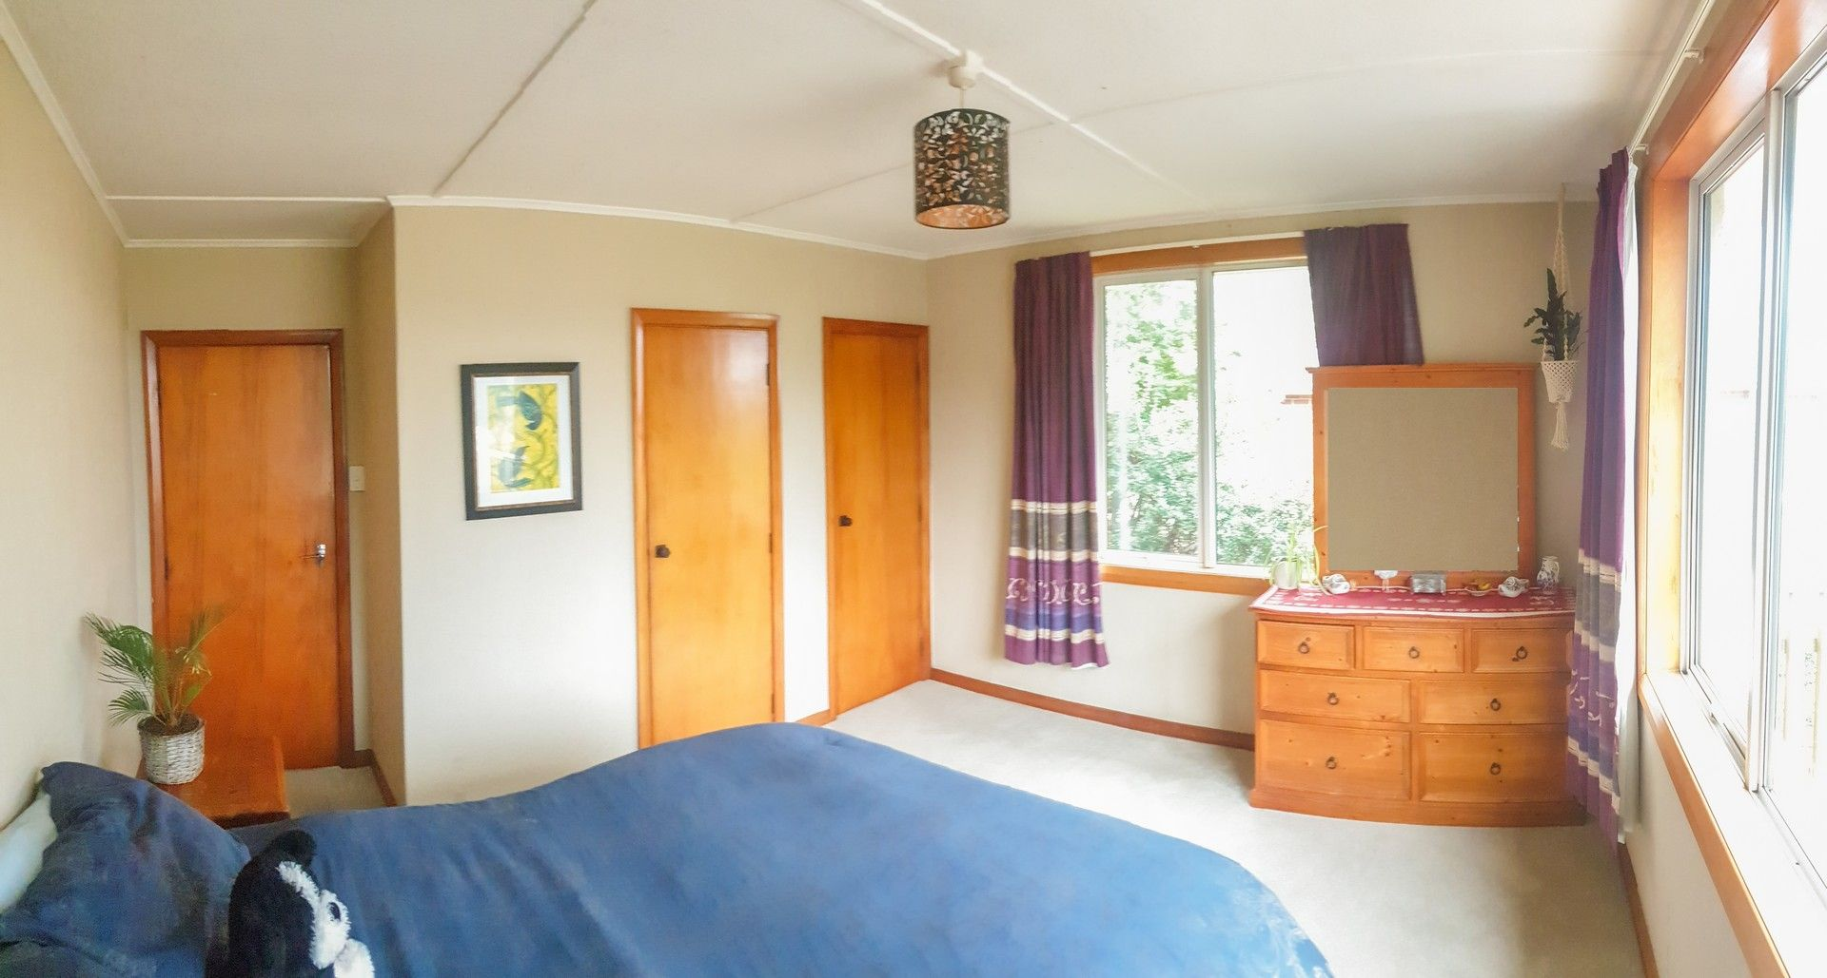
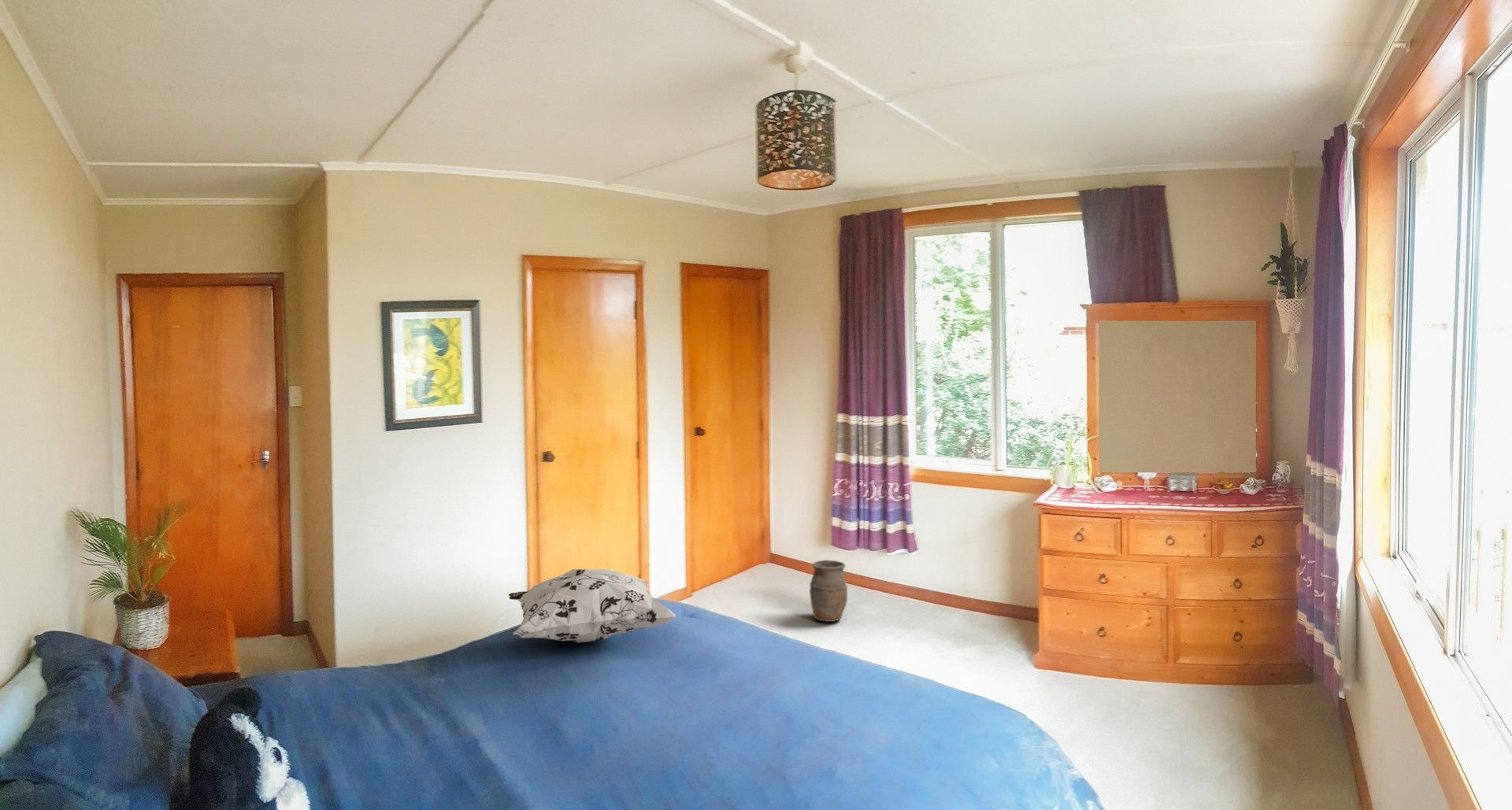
+ vase (828, 591)
+ decorative pillow (587, 605)
